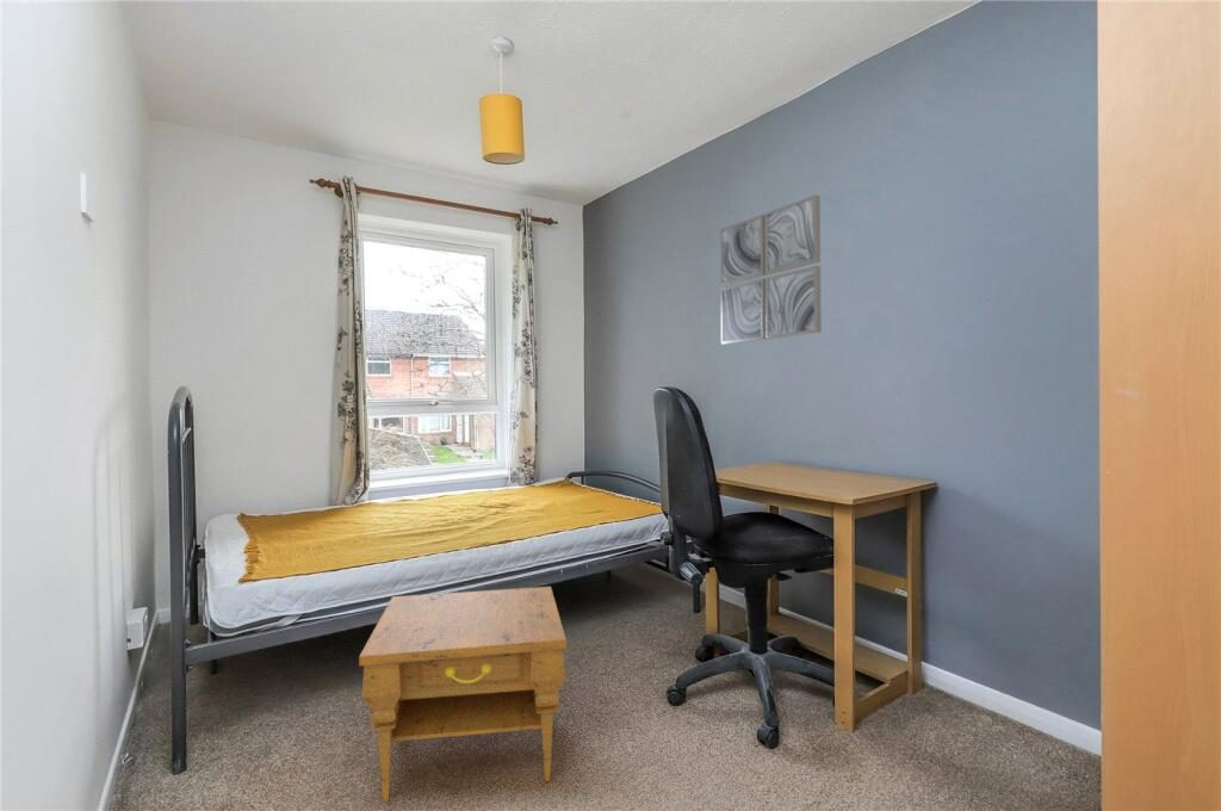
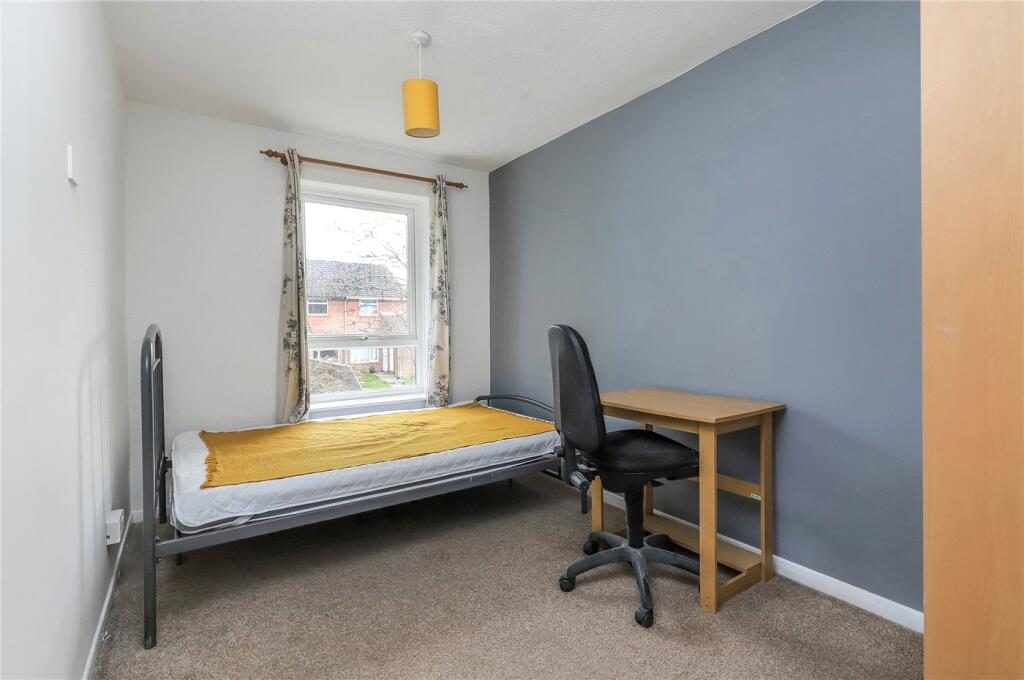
- wall art (766, 274)
- nightstand (470, 683)
